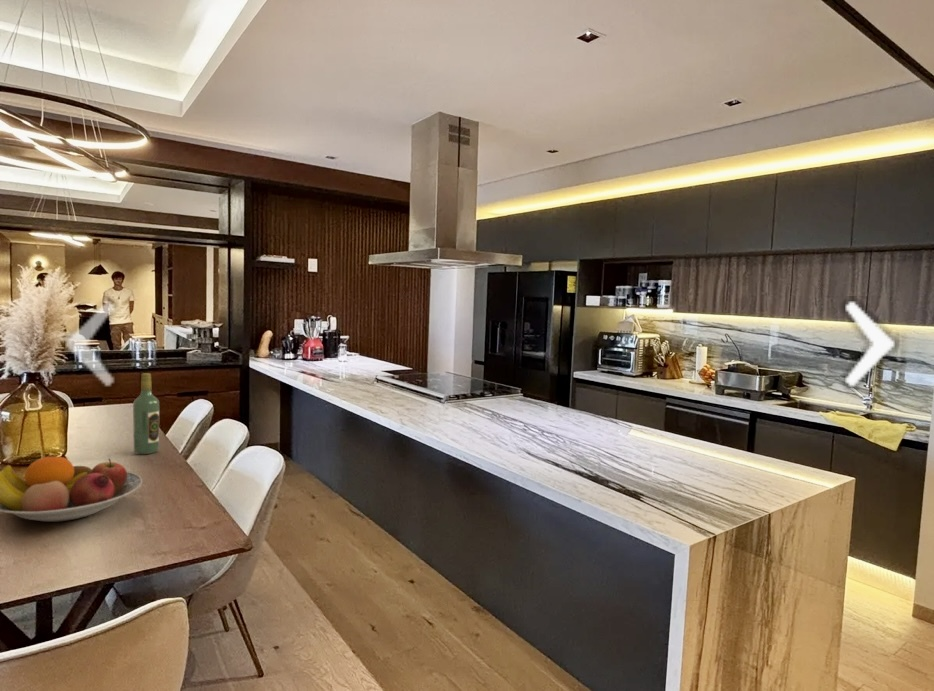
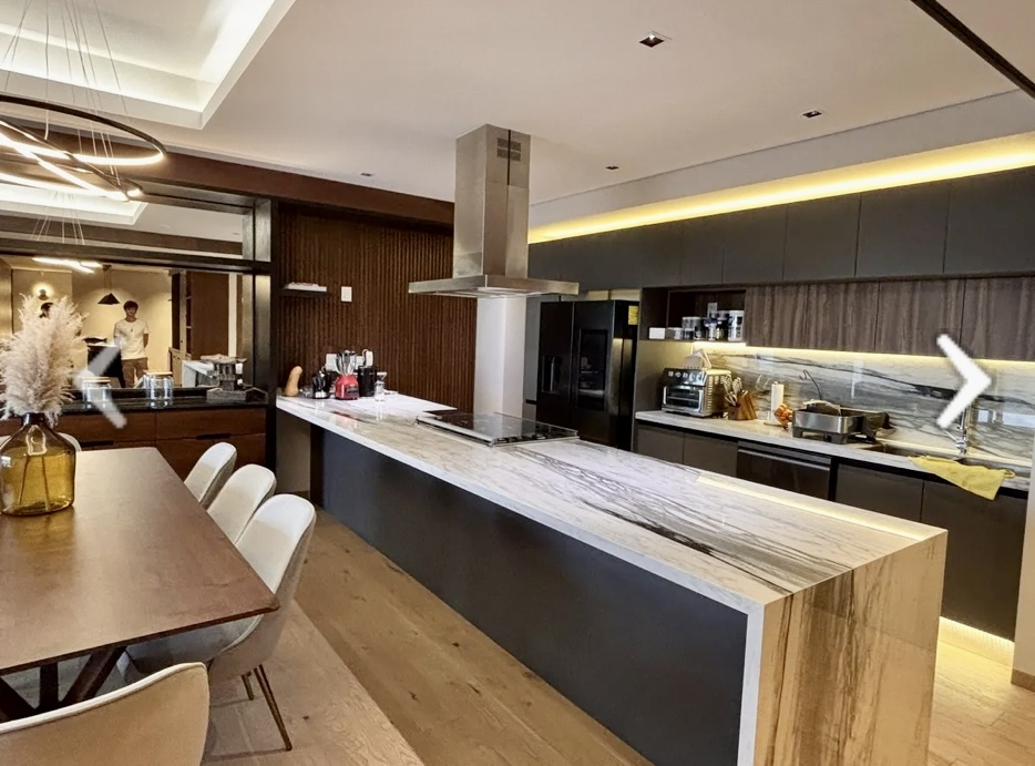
- wine bottle (146, 413)
- fruit bowl (69, 483)
